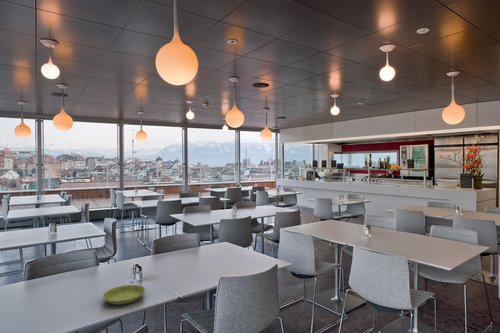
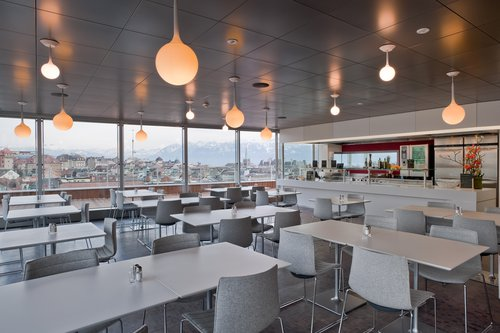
- saucer (124, 295)
